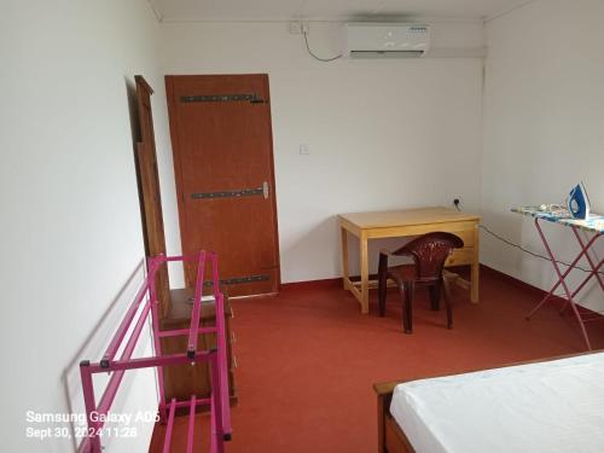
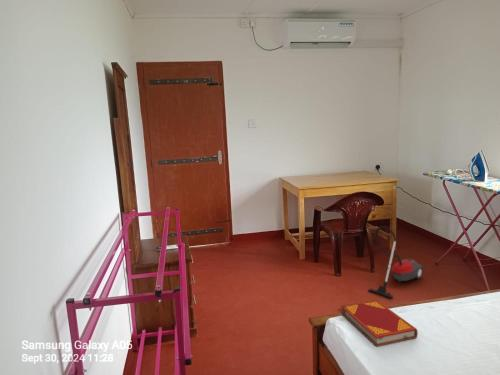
+ hardback book (376, 320)
+ vacuum cleaner (391, 254)
